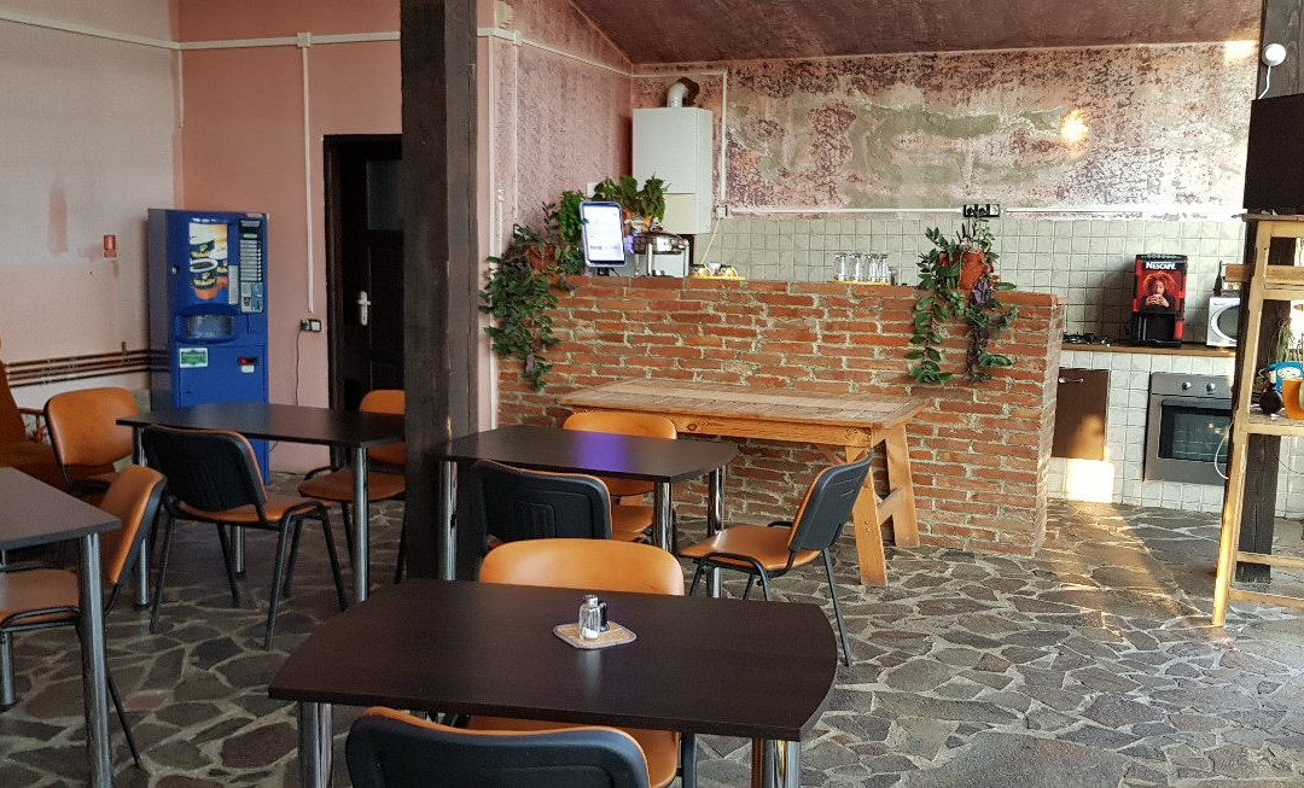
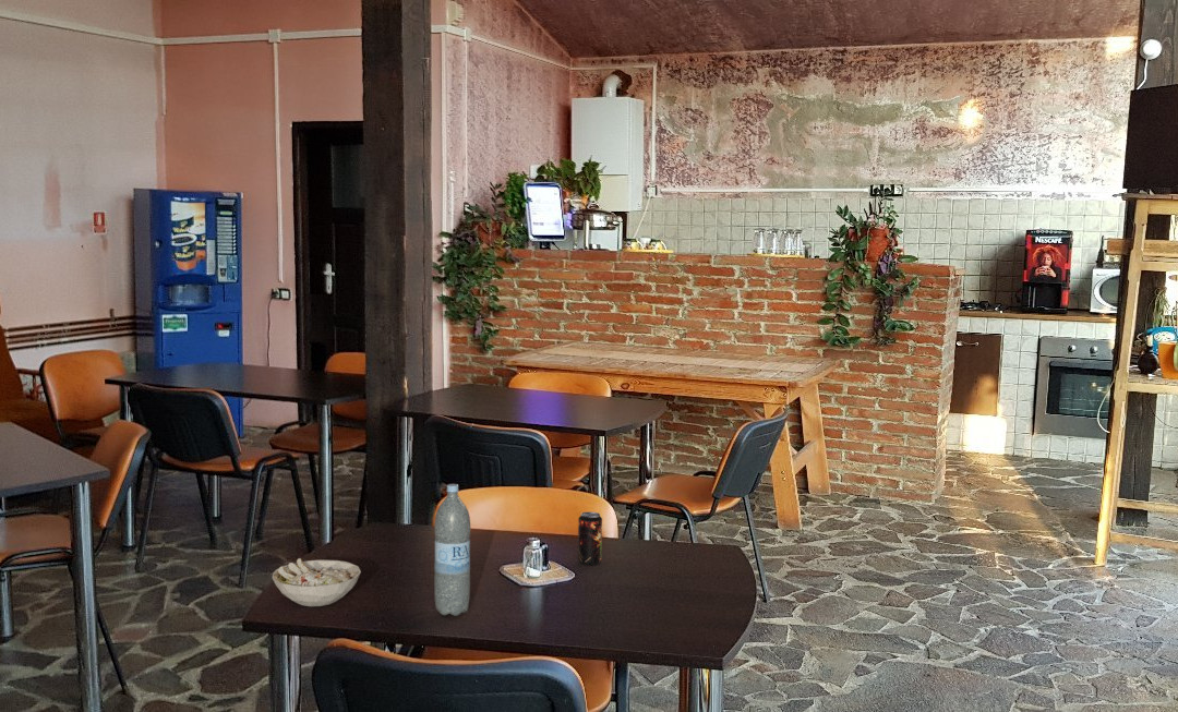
+ beverage can (589, 538)
+ water bottle (452, 550)
+ bowl (316, 582)
